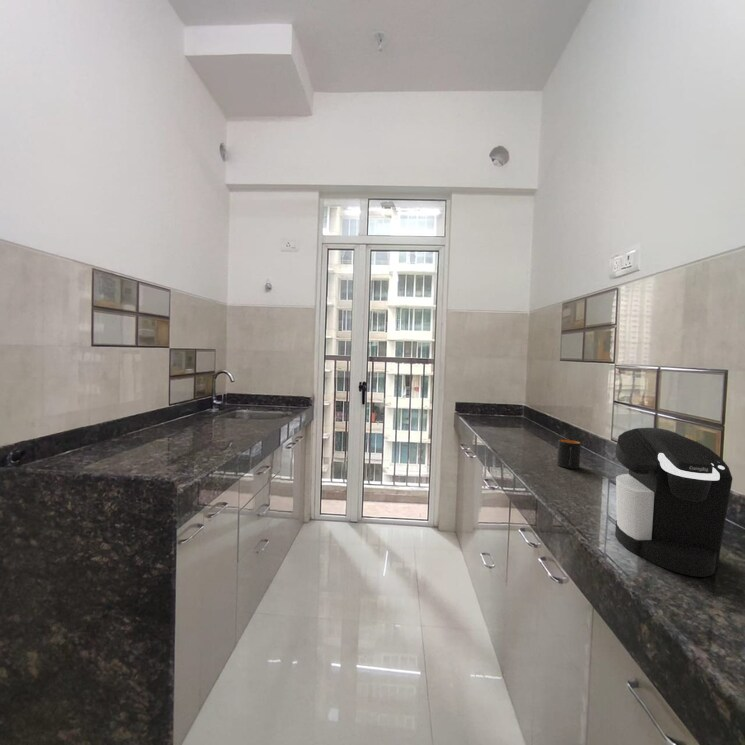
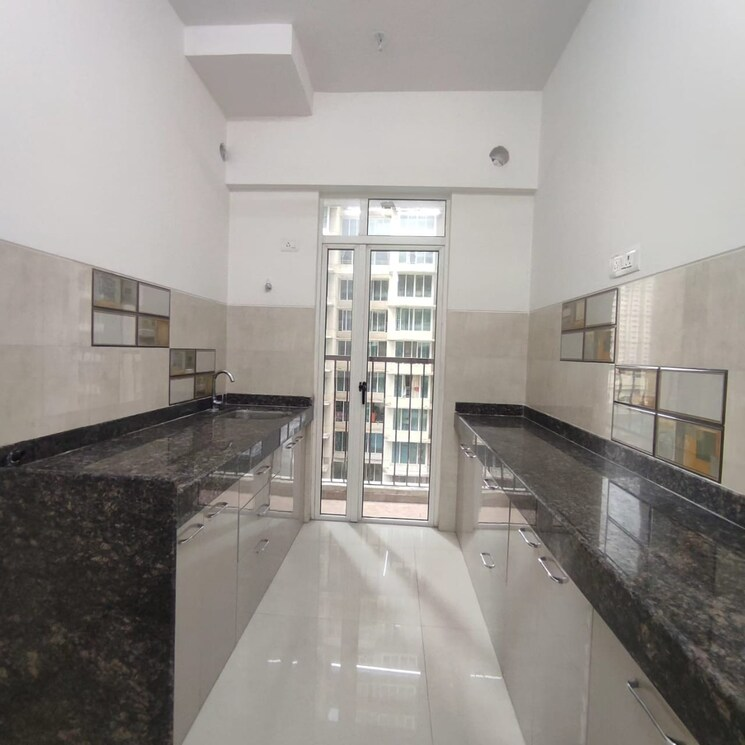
- coffee maker (669, 493)
- mug (569, 454)
